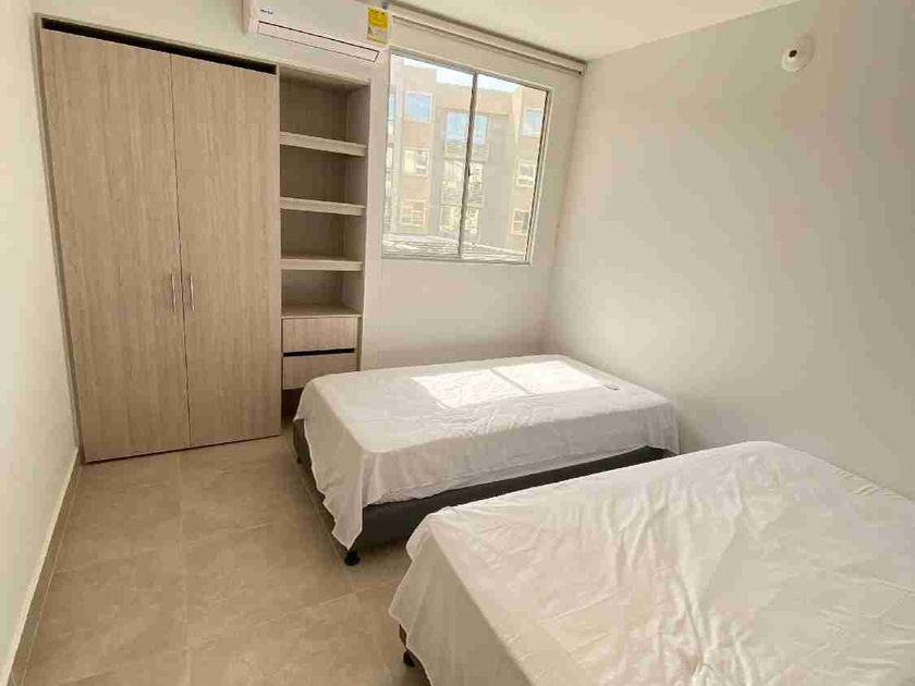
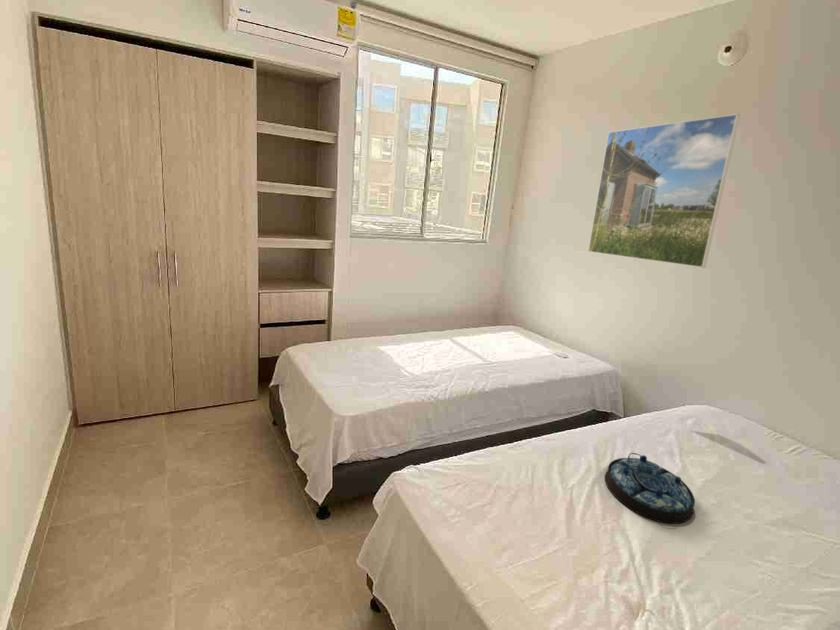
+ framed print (652, 193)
+ serving tray (649, 481)
